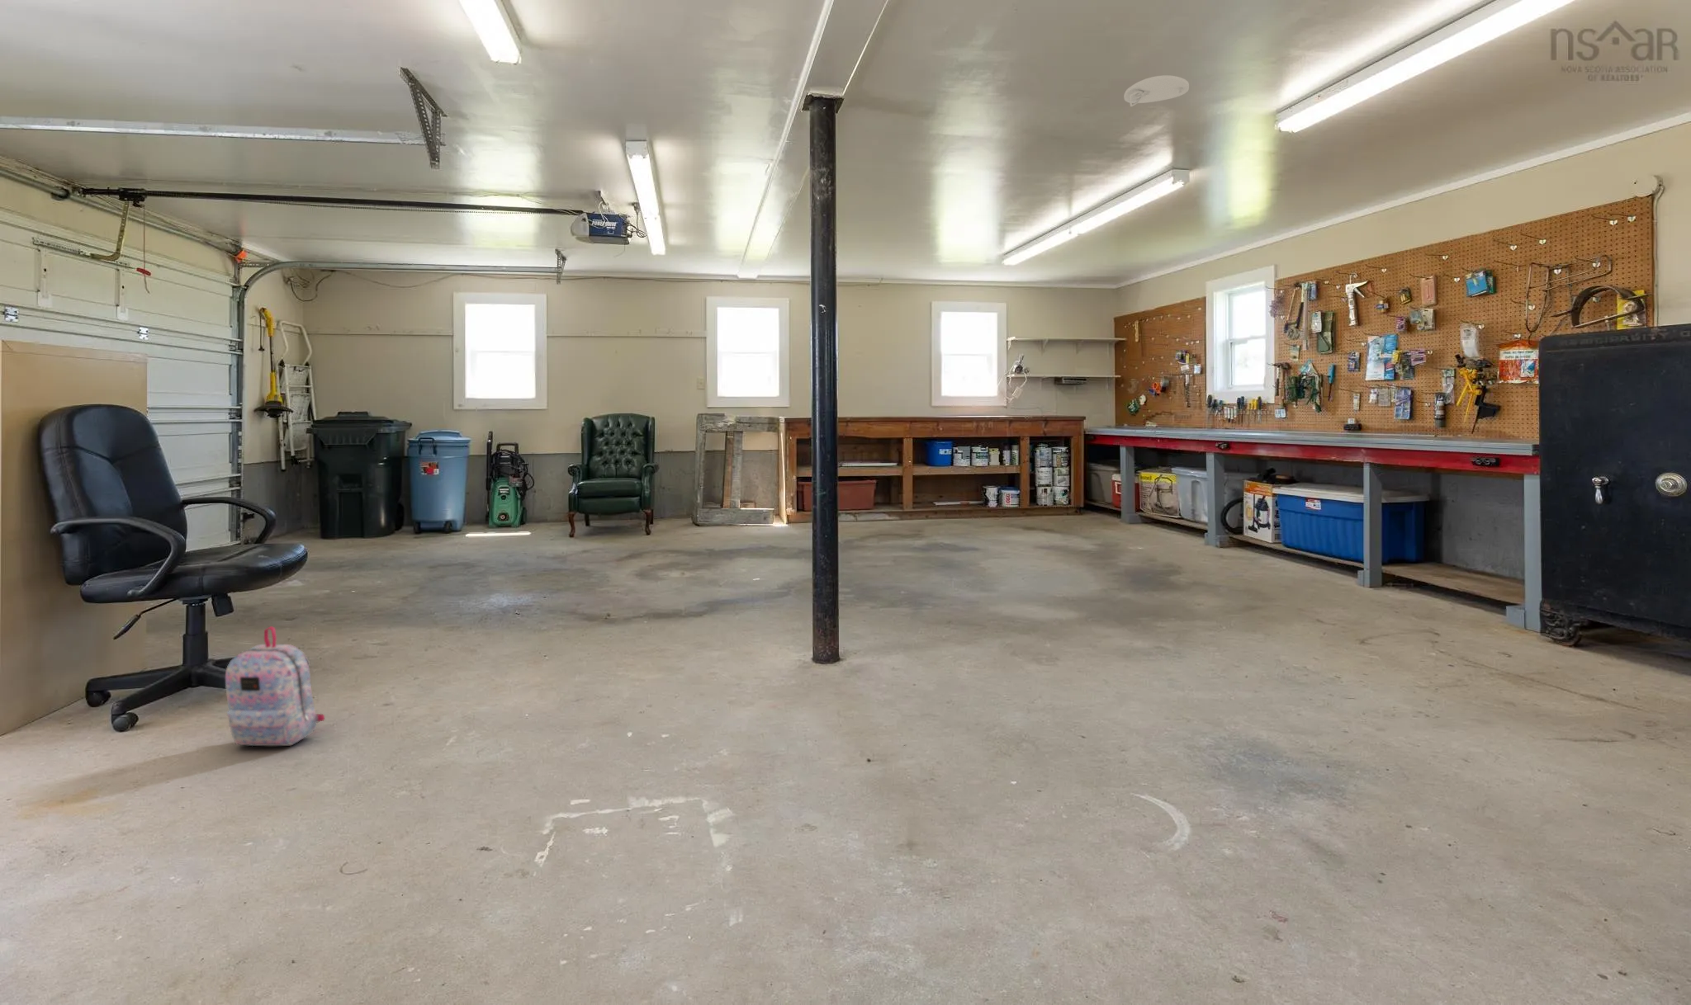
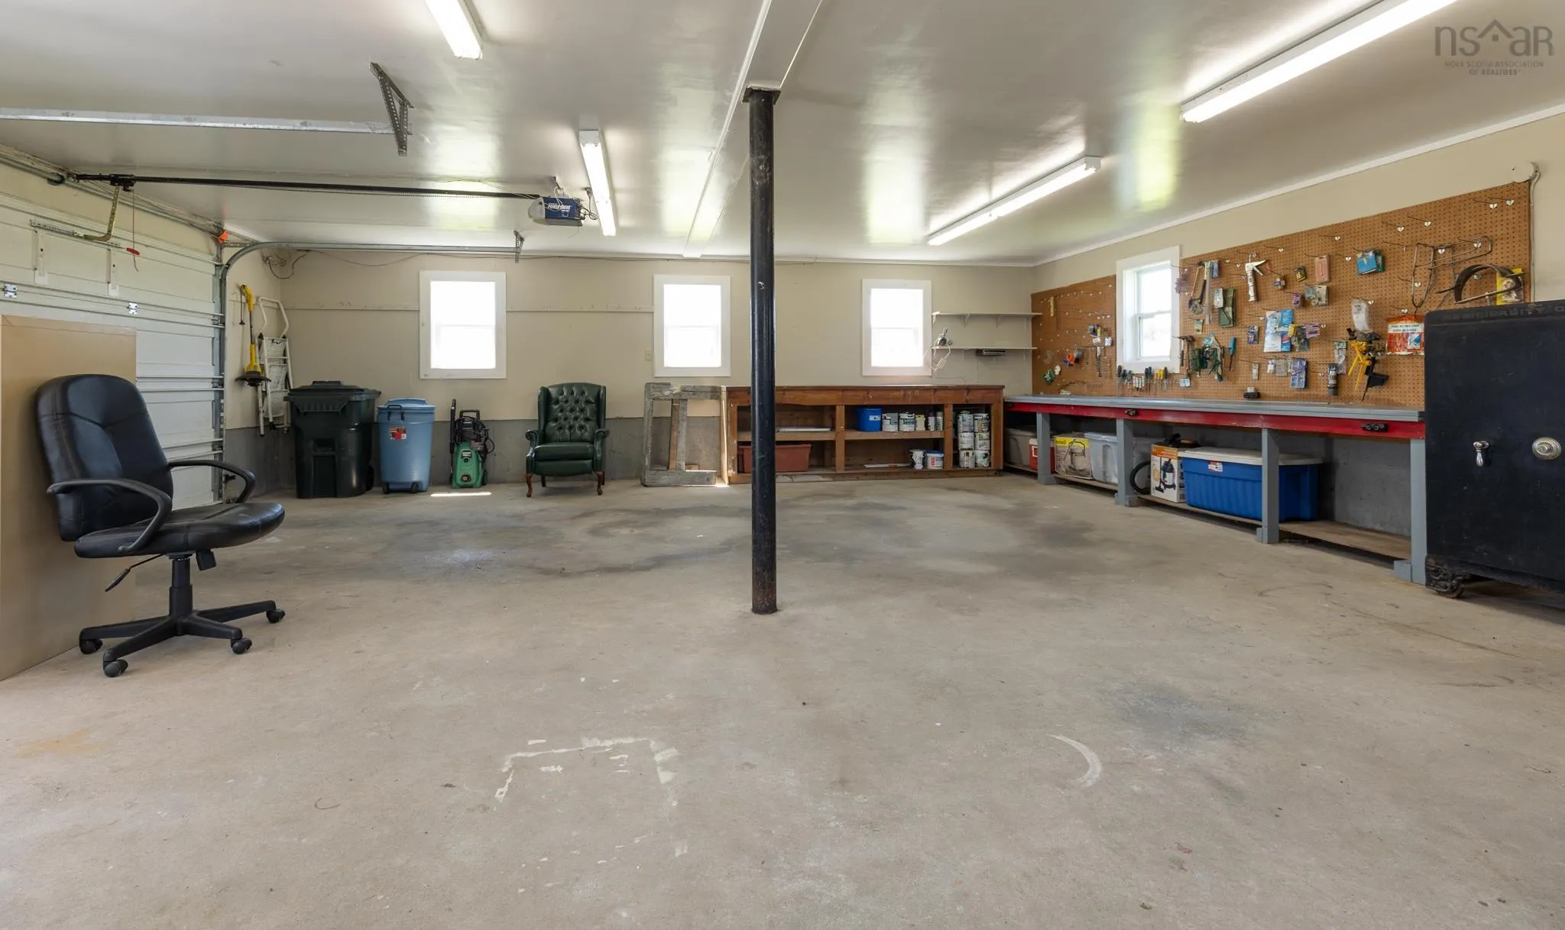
- smoke detector (1156, 92)
- backpack (275, 684)
